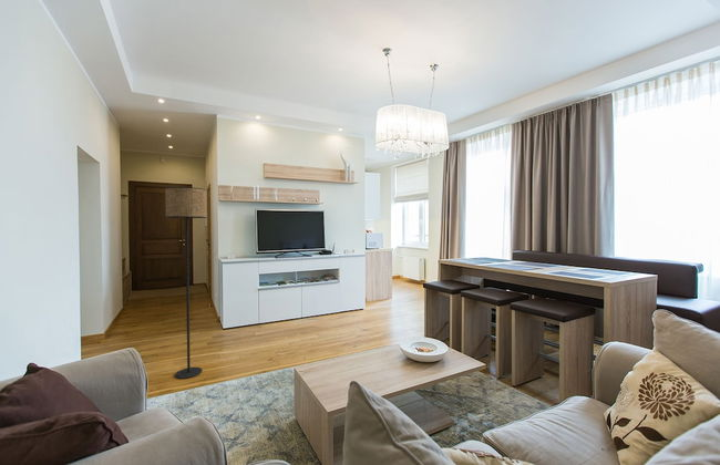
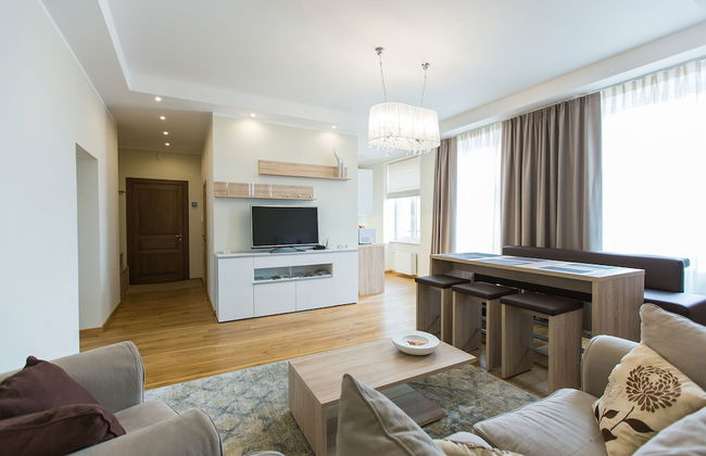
- floor lamp (187, 281)
